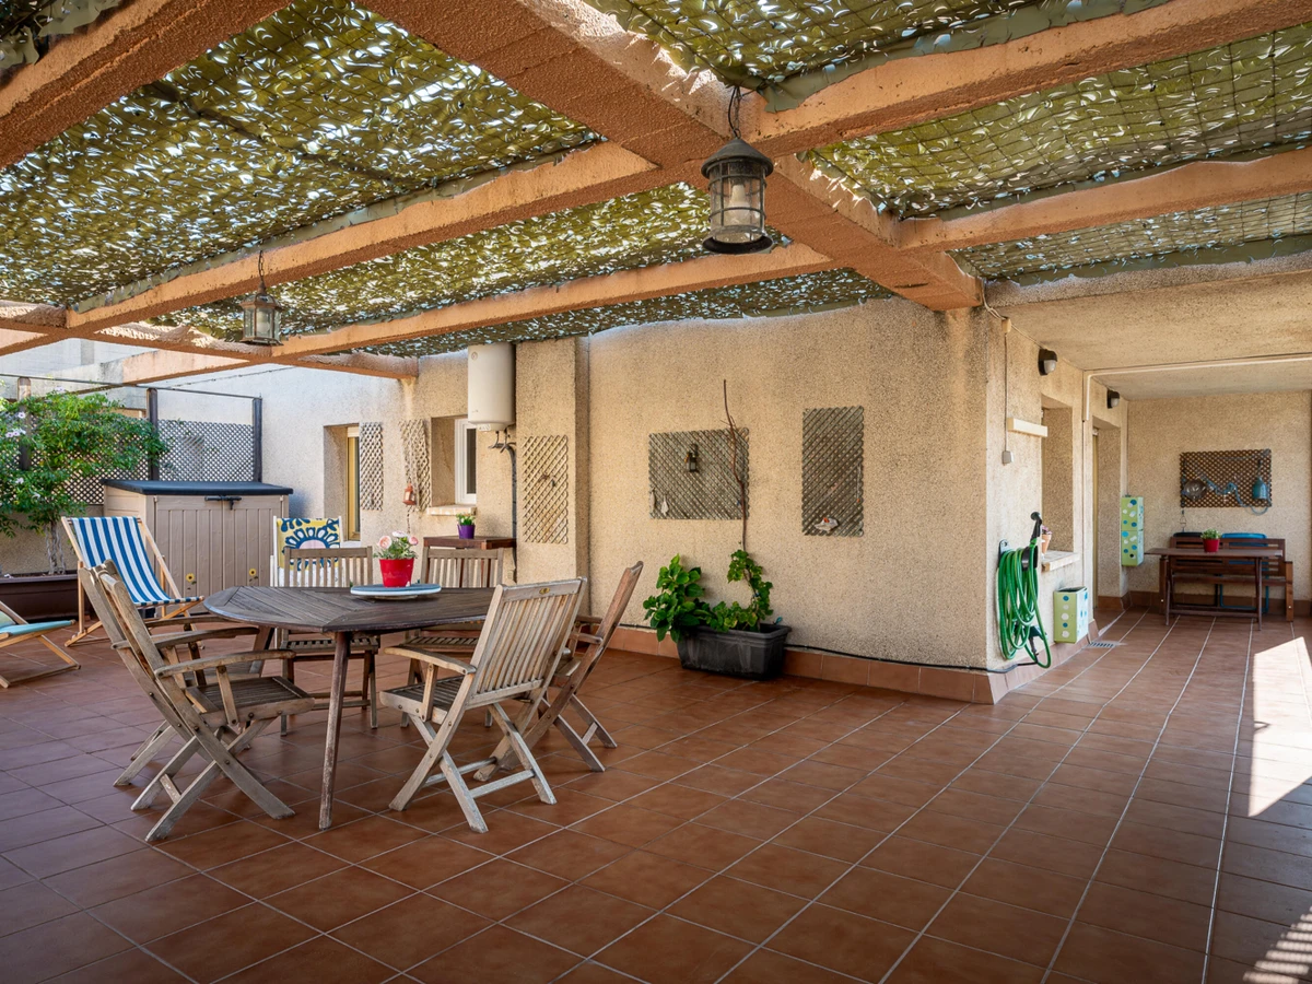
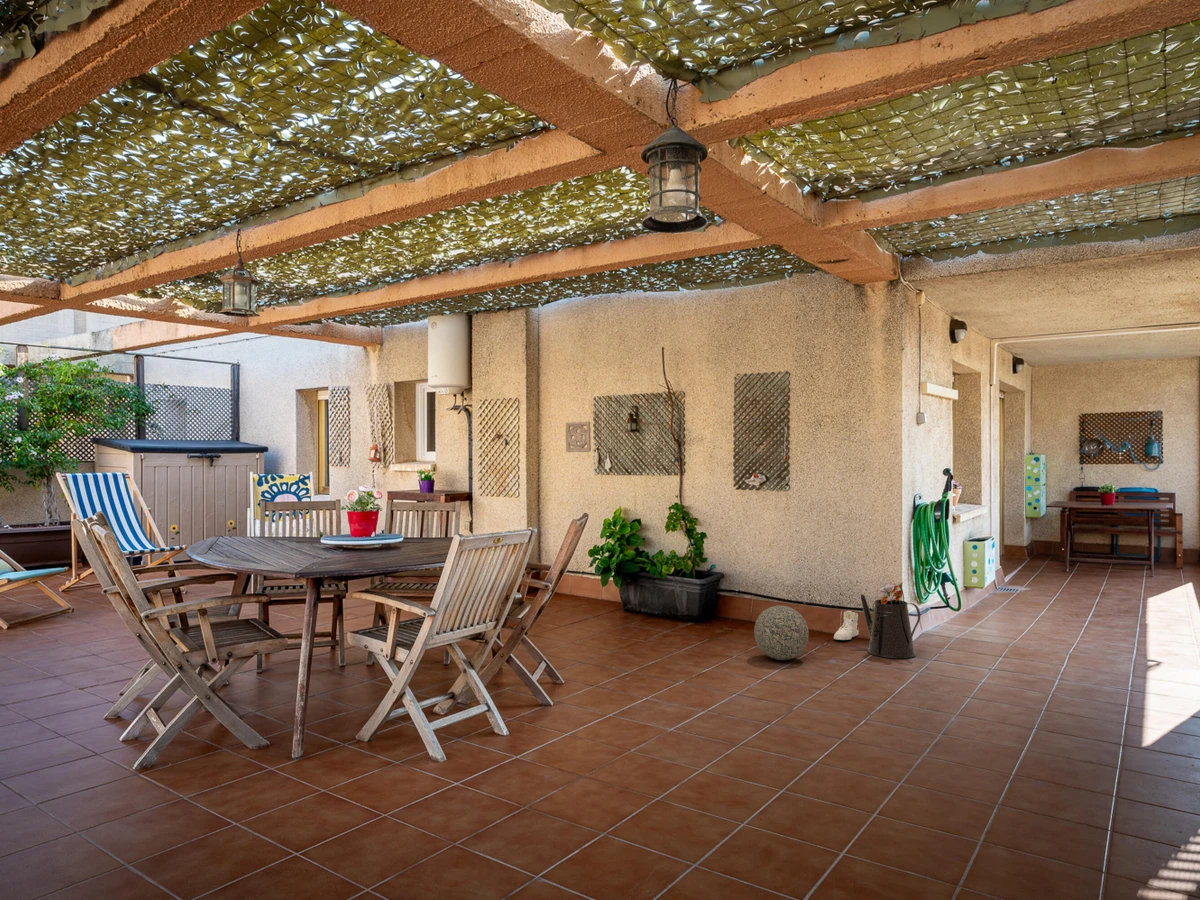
+ decorative ball (781, 632)
+ sneaker (845, 624)
+ wall ornament (578, 437)
+ watering can (889, 614)
